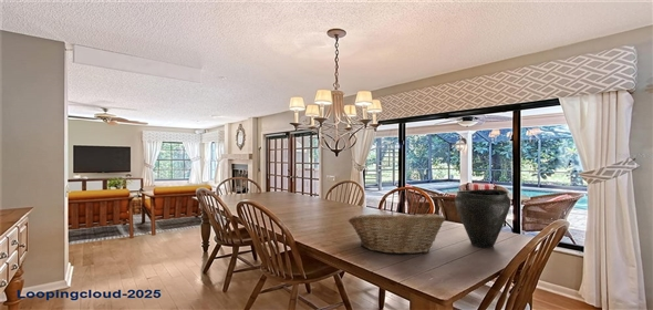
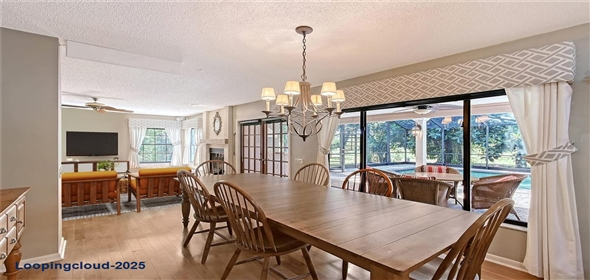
- fruit basket (395, 227)
- vase (481, 217)
